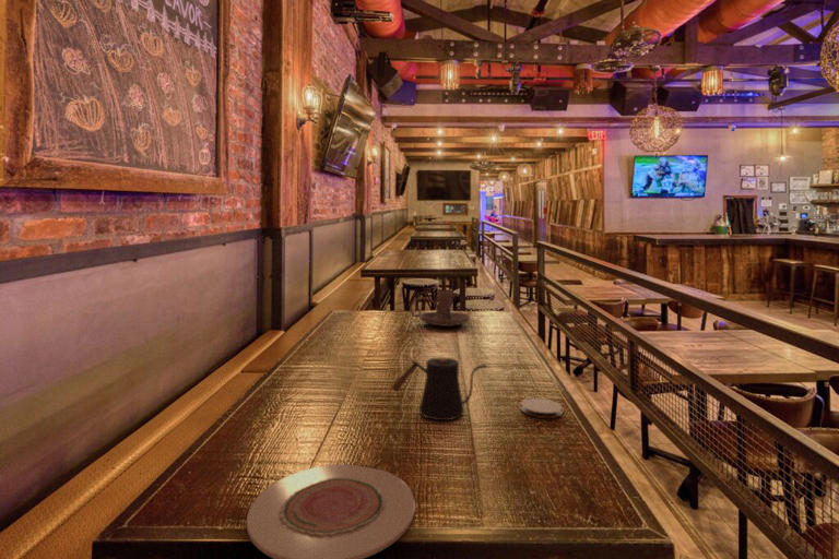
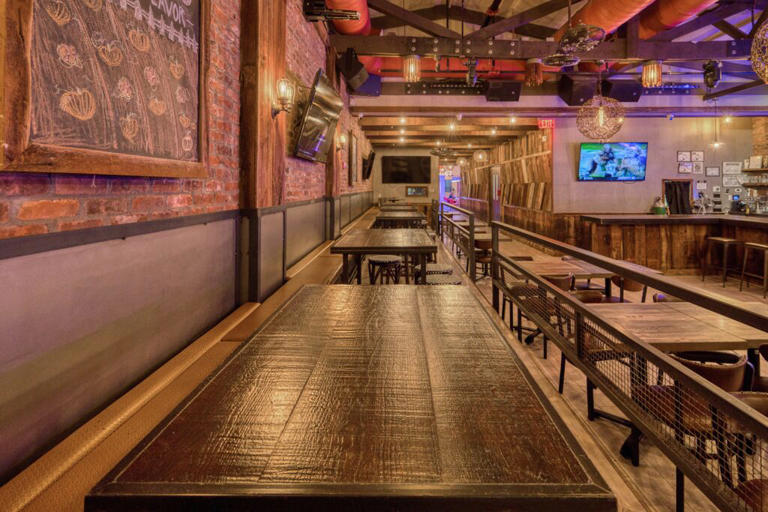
- kettle (438, 385)
- candle holder (438, 307)
- plate (333, 504)
- coaster (541, 407)
